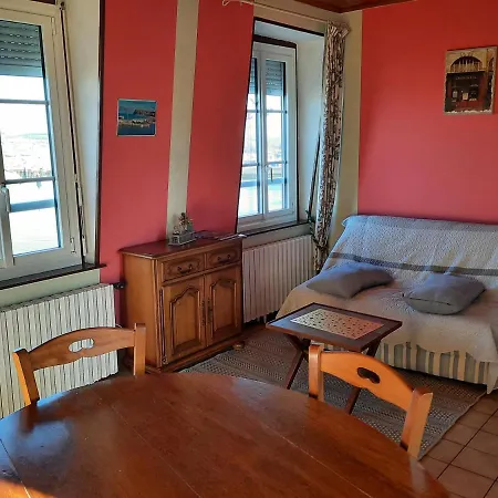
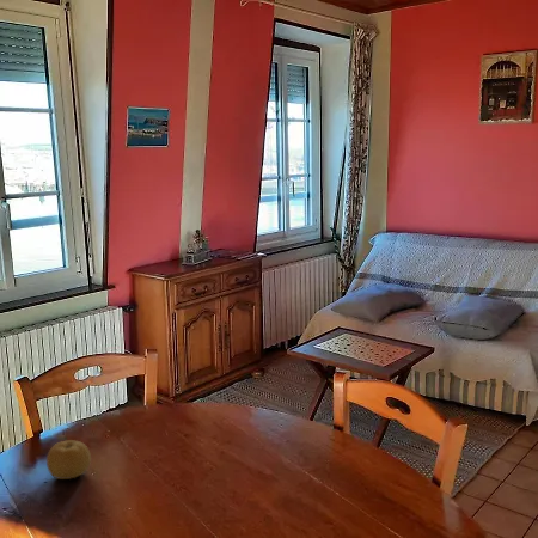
+ fruit (68, 459)
